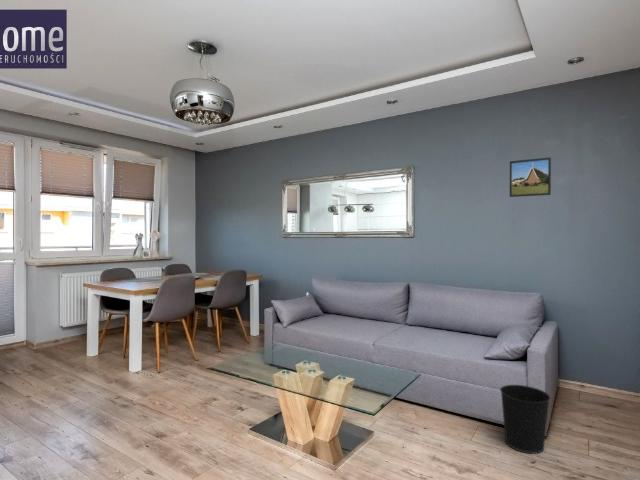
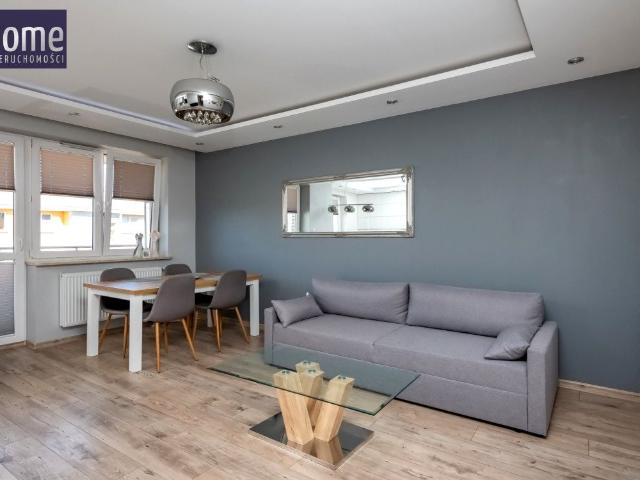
- wastebasket (524, 418)
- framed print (529, 177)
